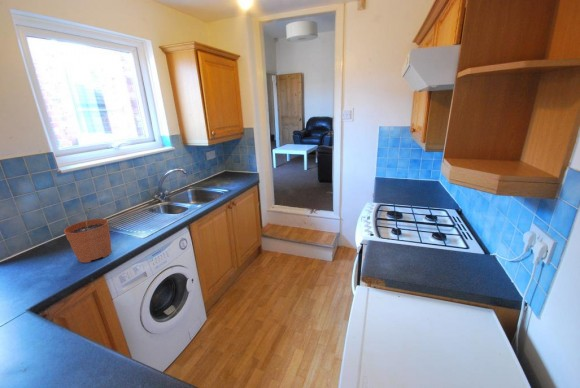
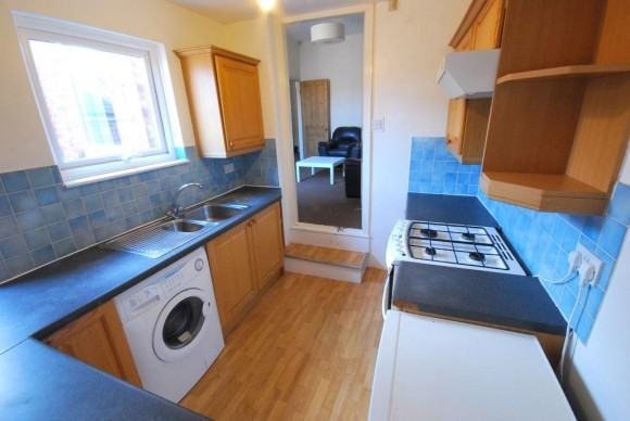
- plant pot (88, 233)
